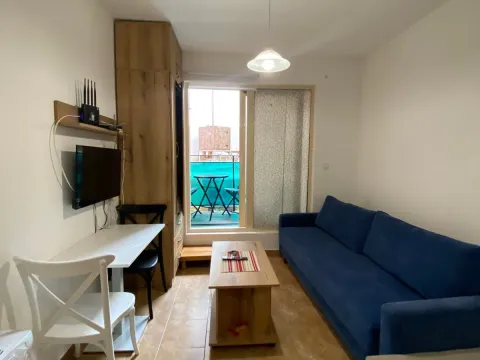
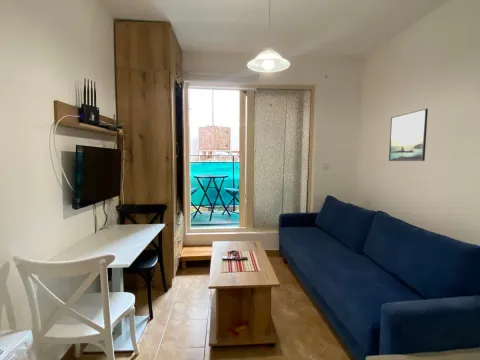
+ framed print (406, 137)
